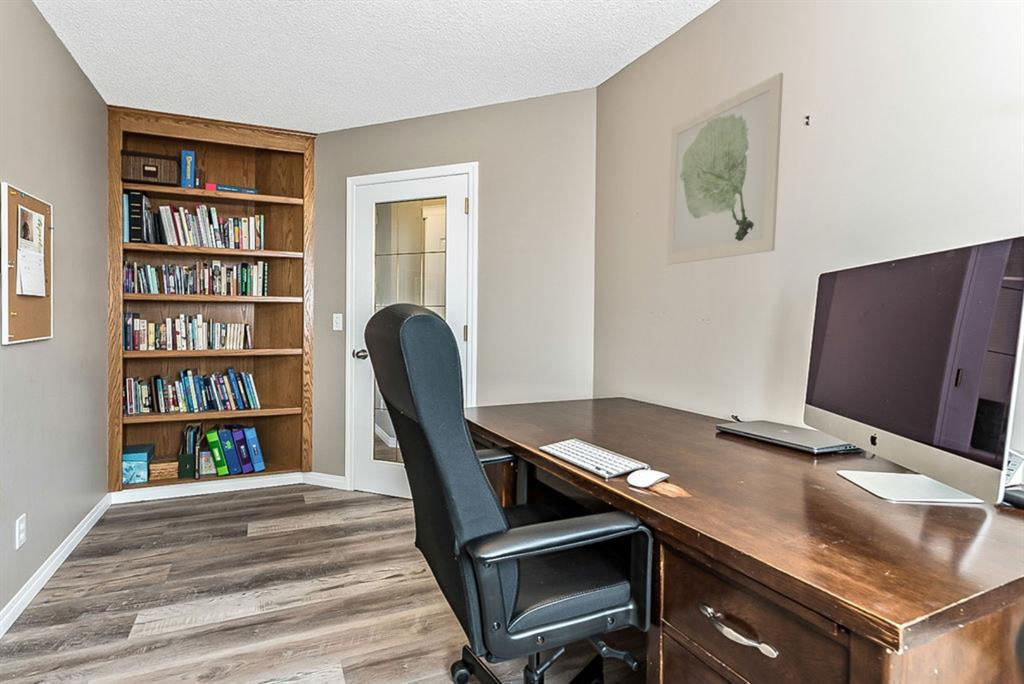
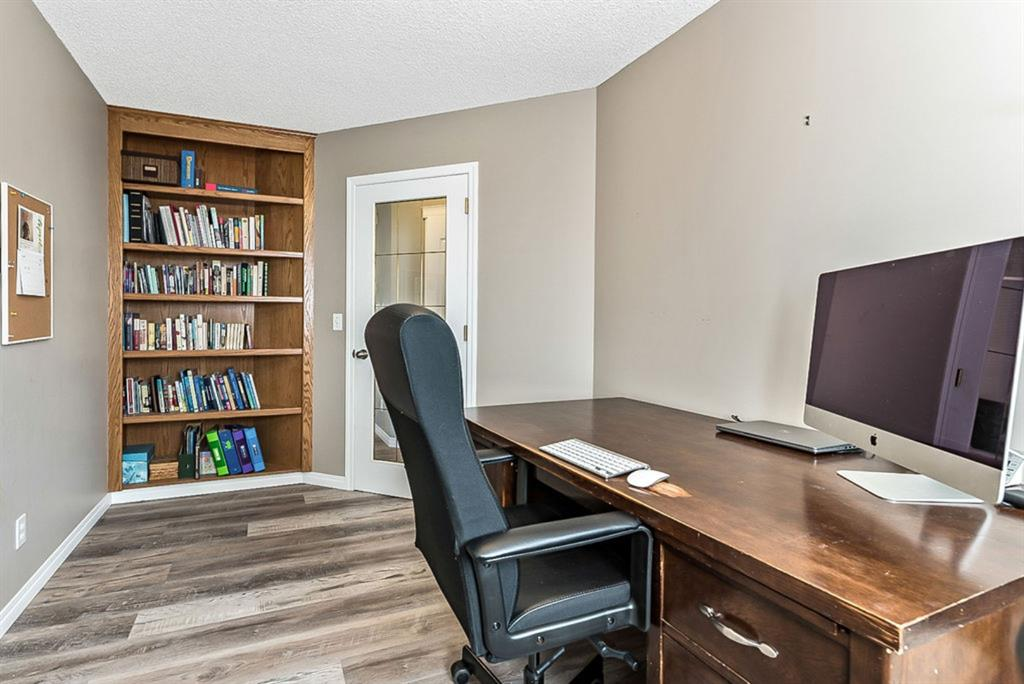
- wall art (717, 181)
